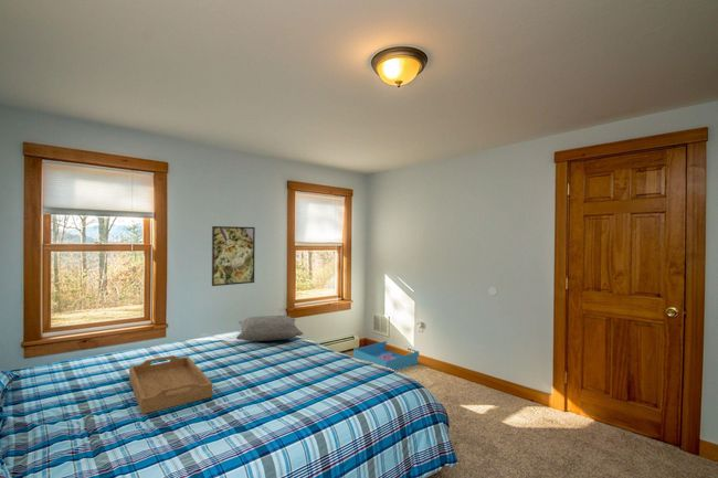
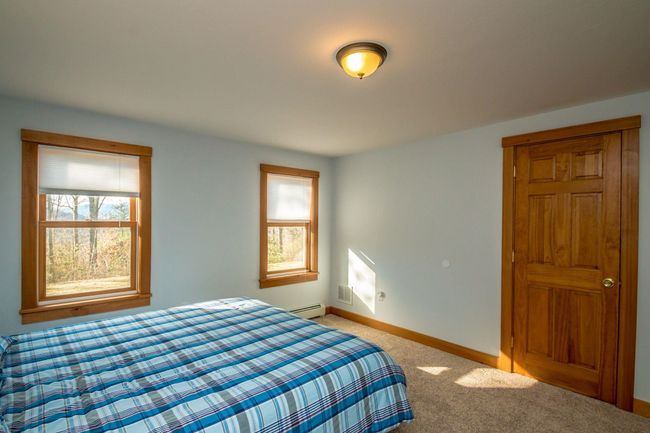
- storage bin (386, 355)
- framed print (233, 255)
- serving tray (168, 379)
- pillow (268, 327)
